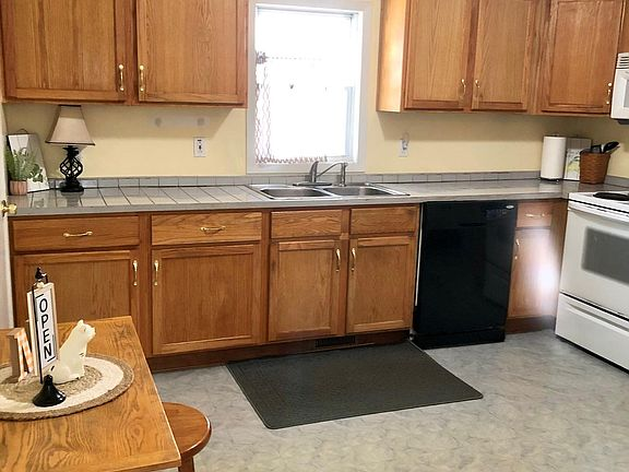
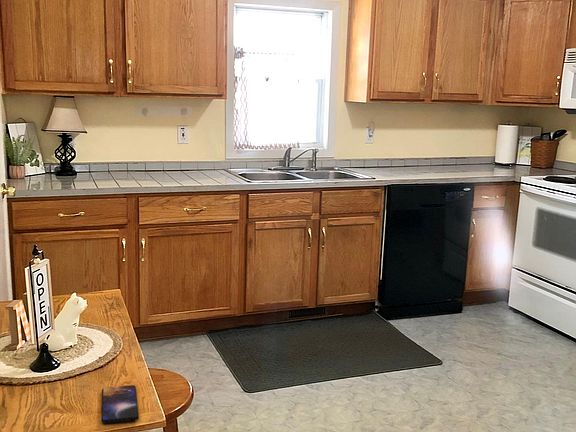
+ smartphone (119, 403)
